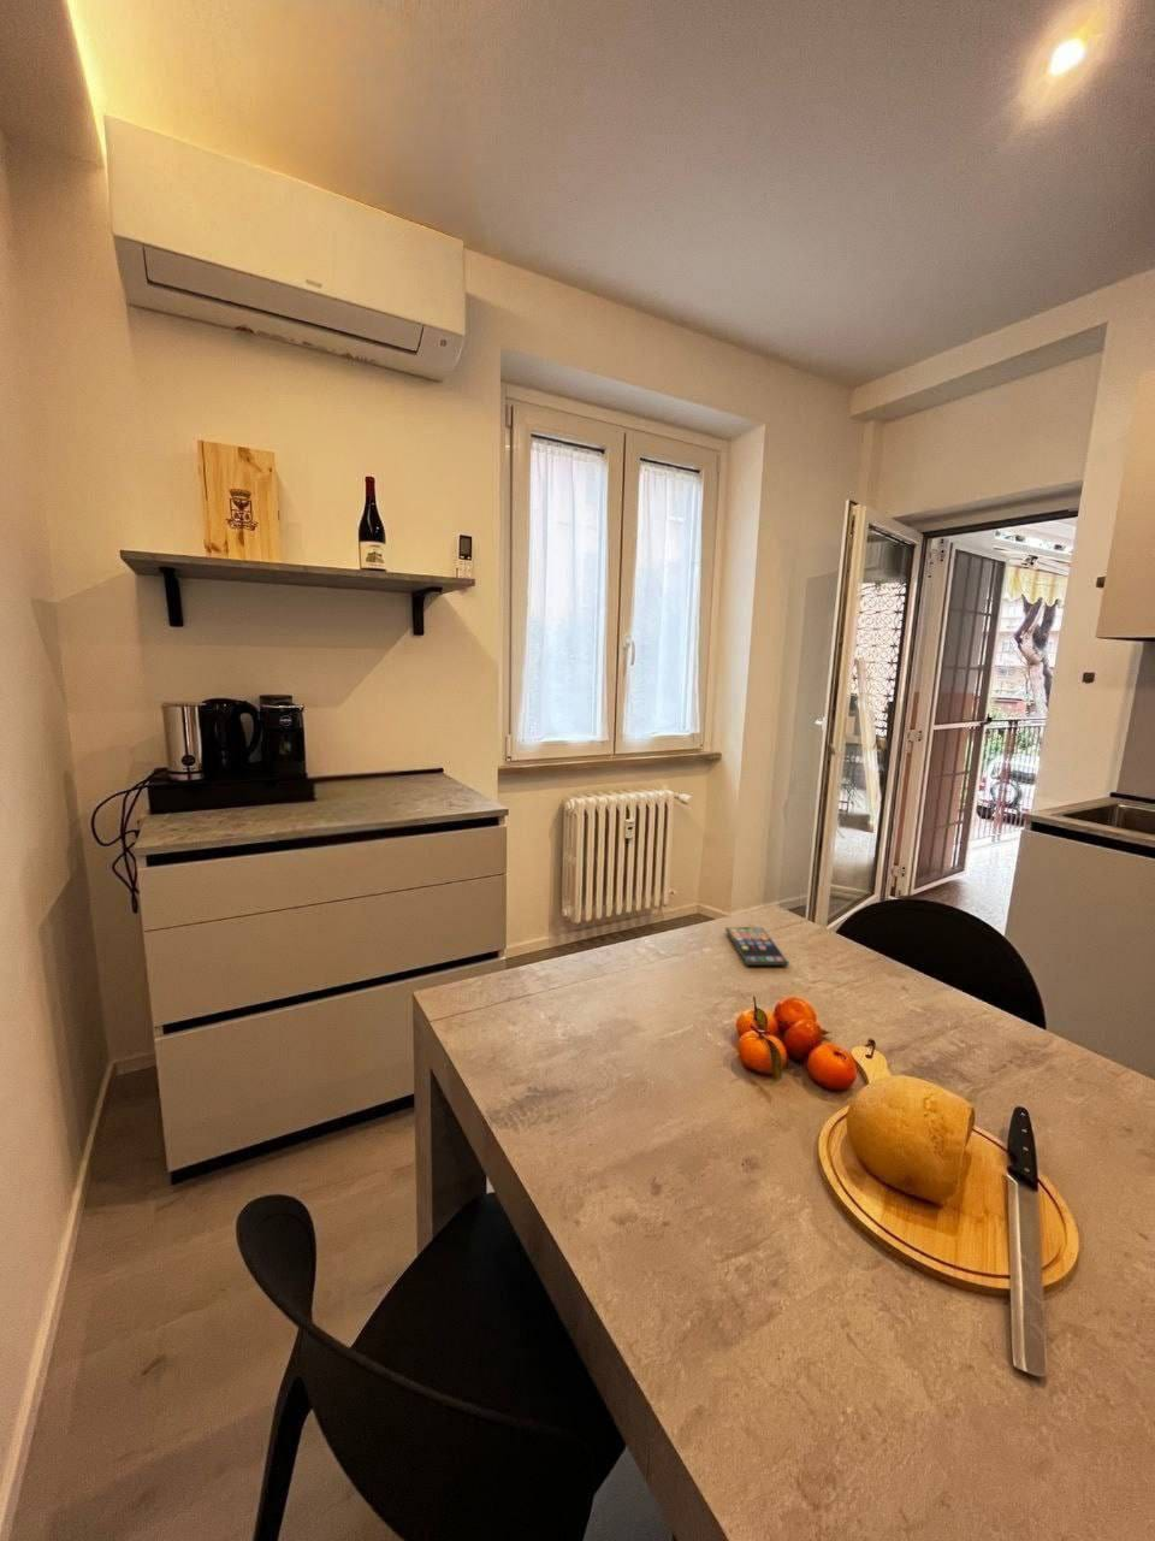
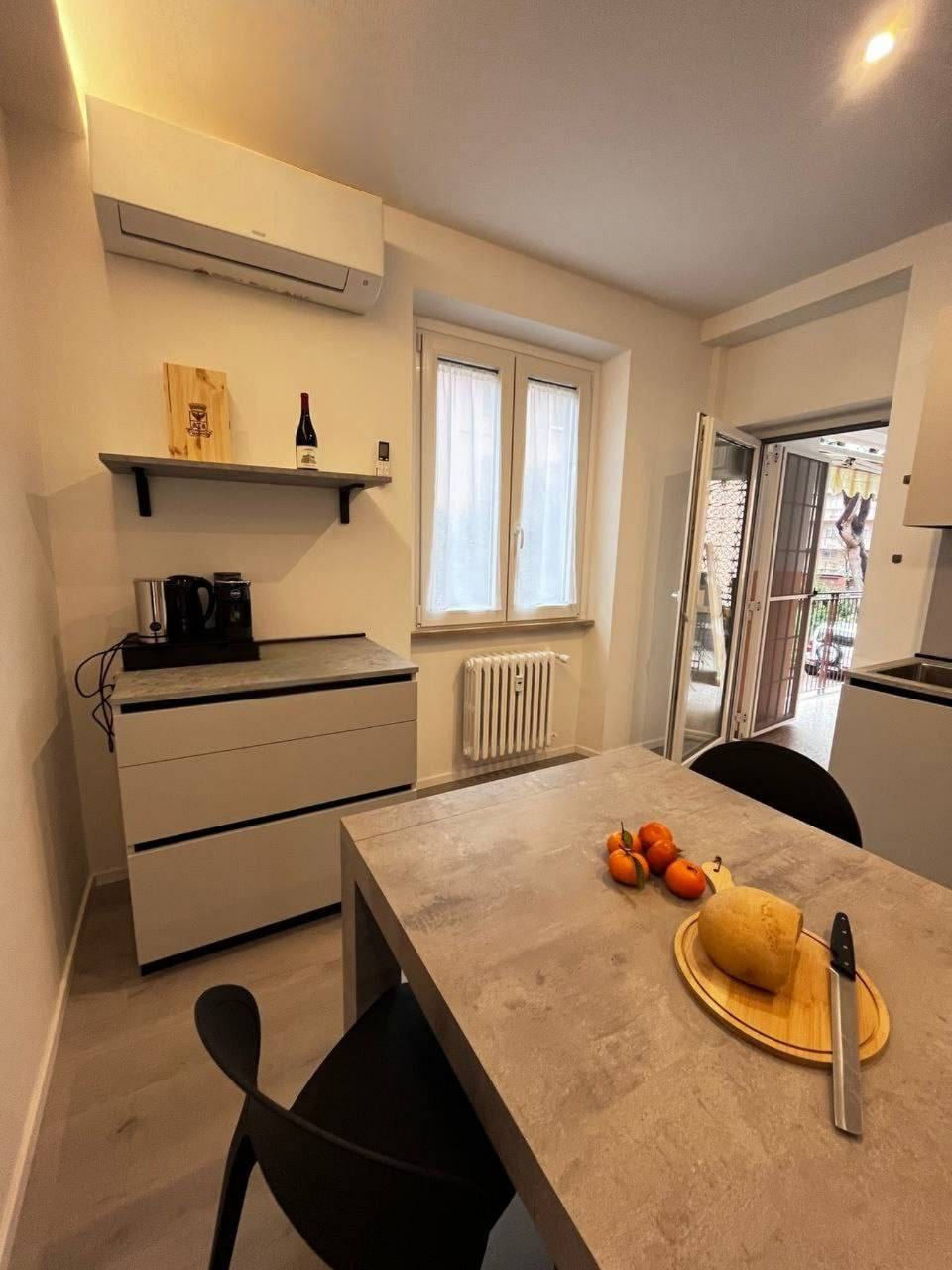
- smartphone (755, 945)
